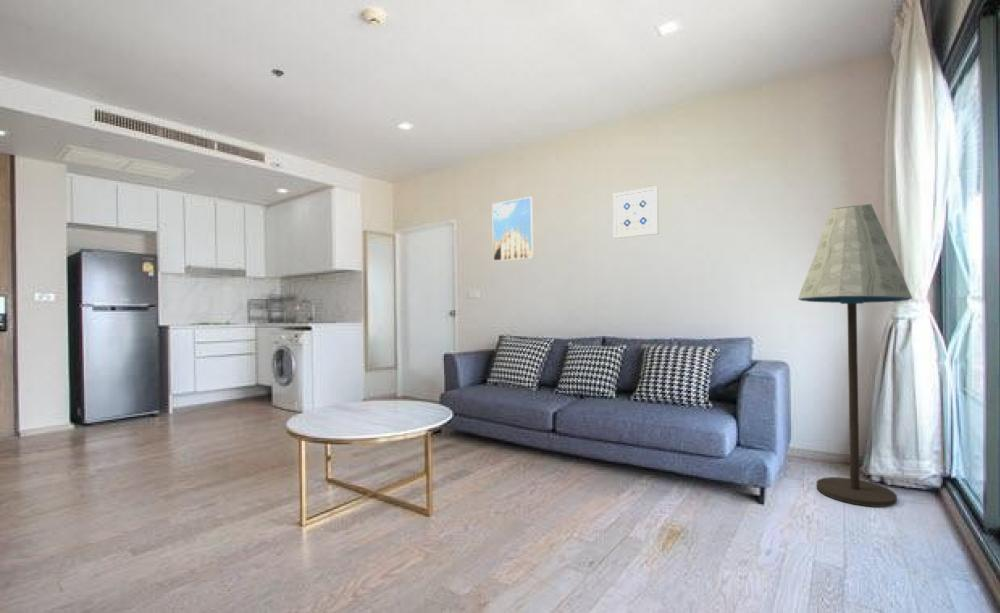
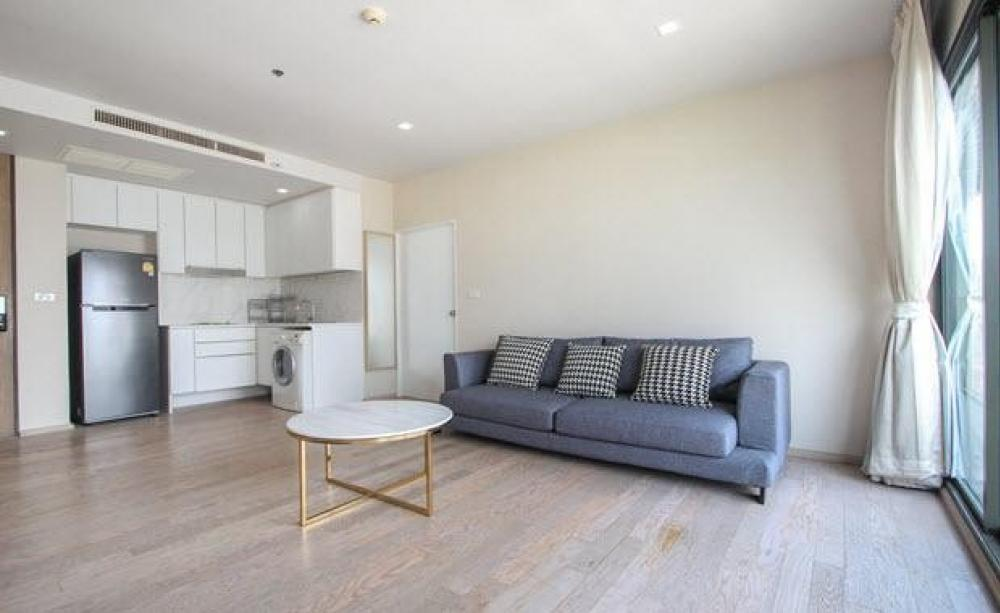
- floor lamp (852, 348)
- wall art (635, 213)
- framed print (512, 230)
